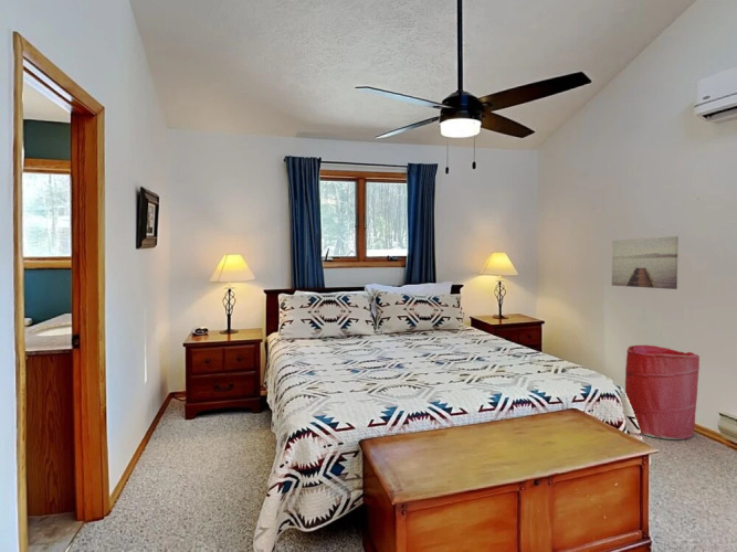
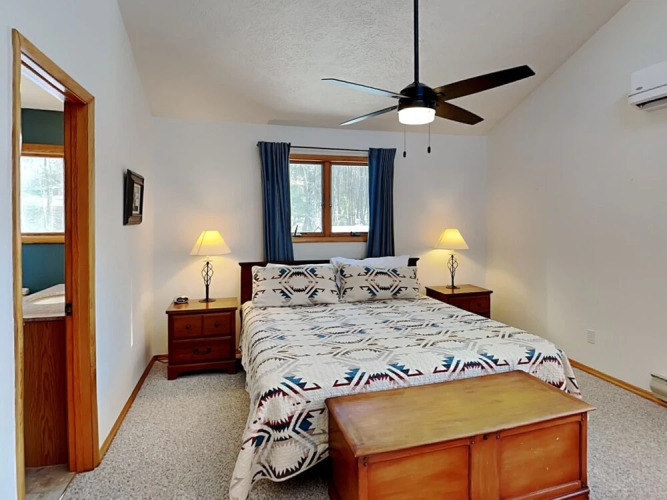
- laundry hamper (660, 388)
- wall art (642, 263)
